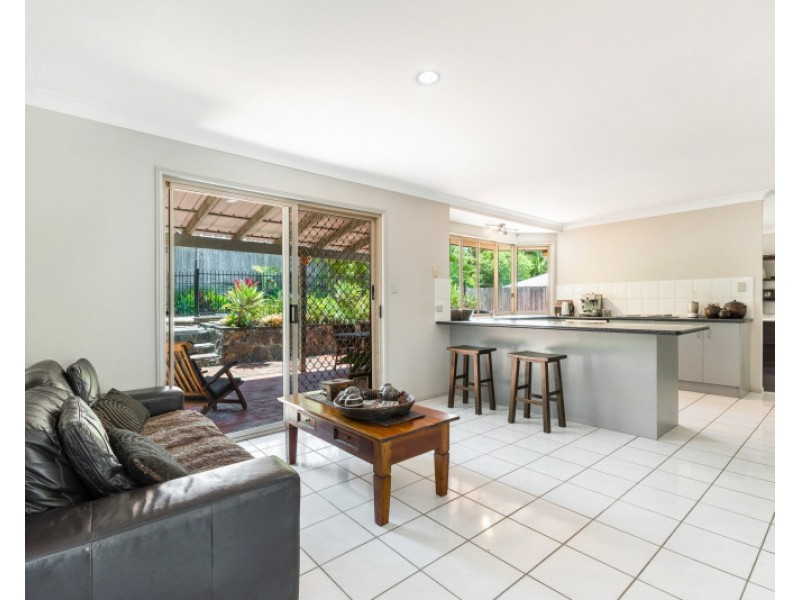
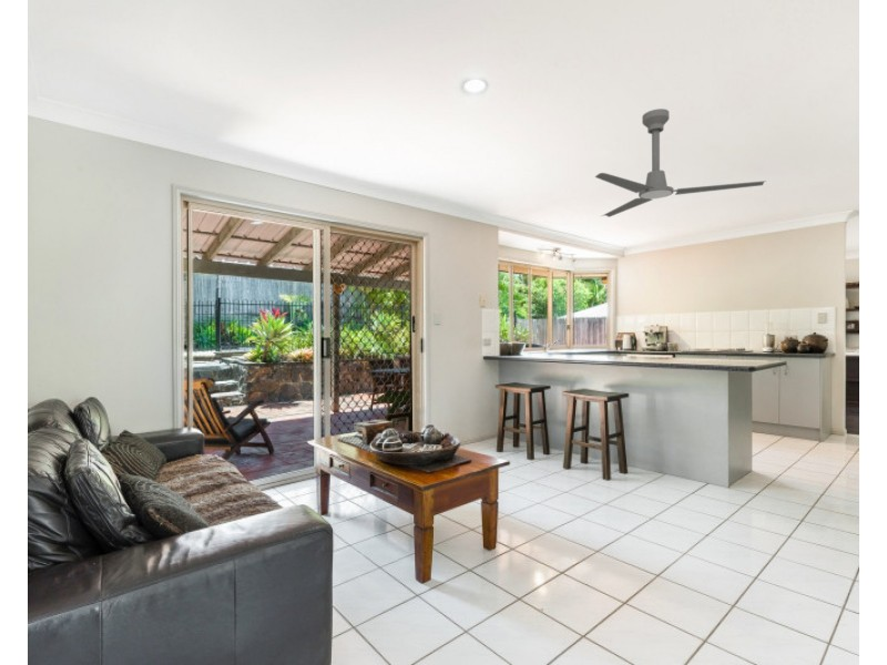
+ ceiling fan (659, 151)
